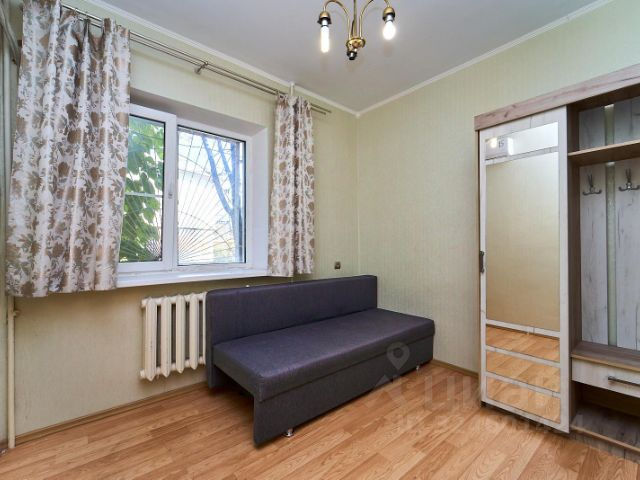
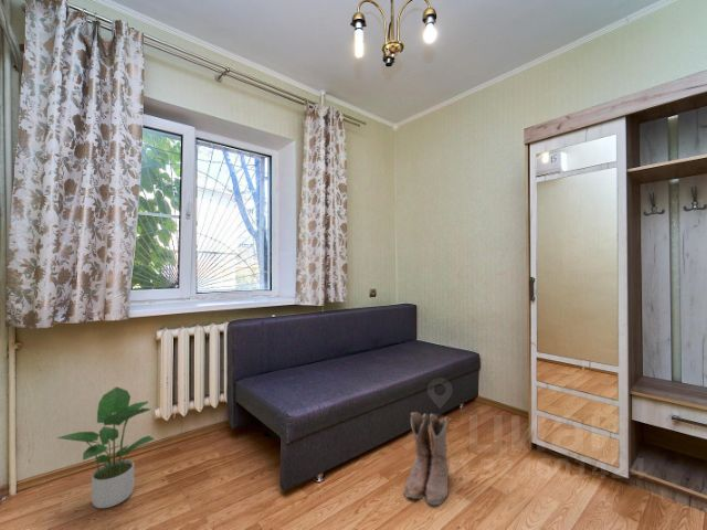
+ boots (428, 452)
+ potted plant (107, 449)
